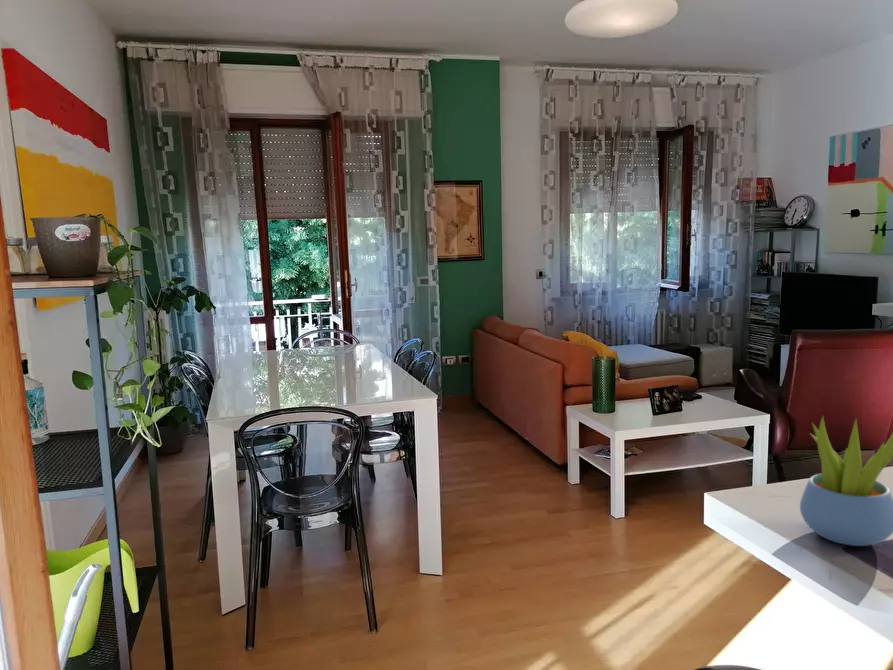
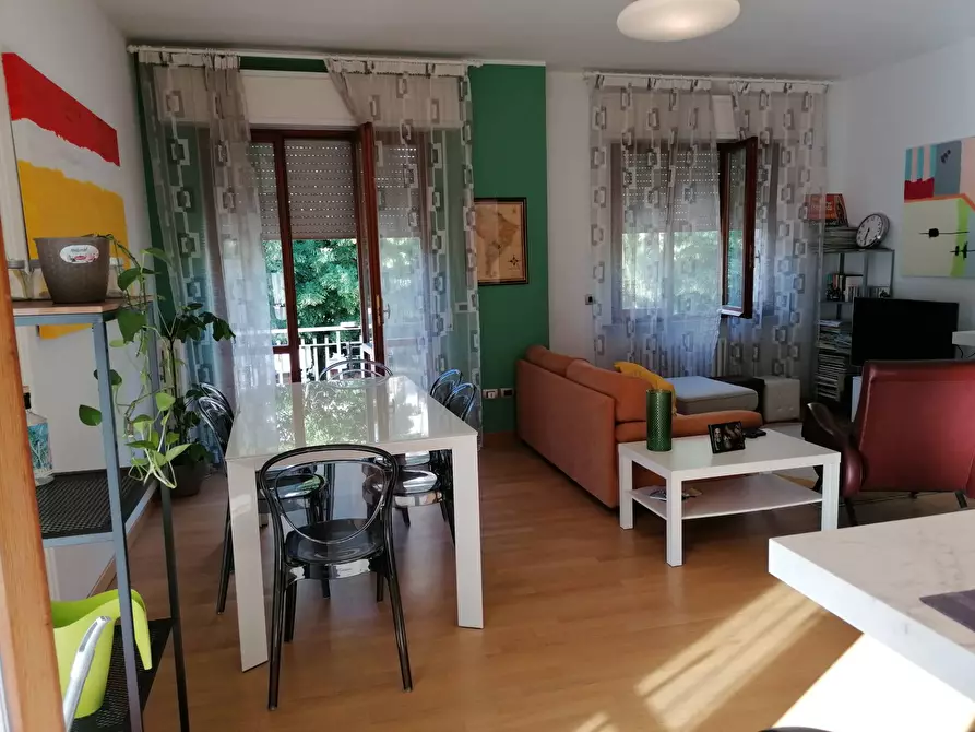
- succulent plant (847, 475)
